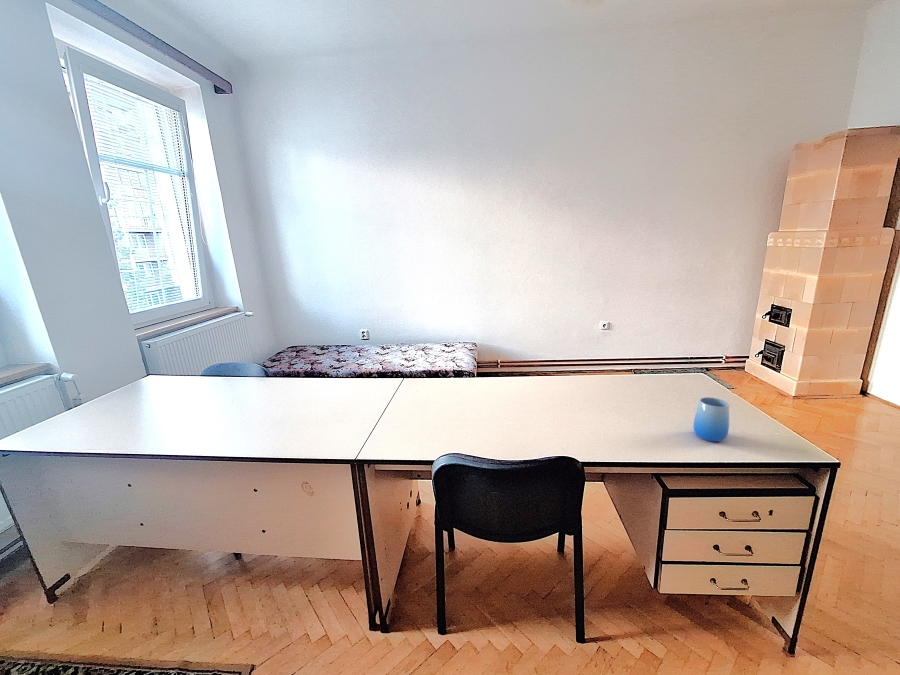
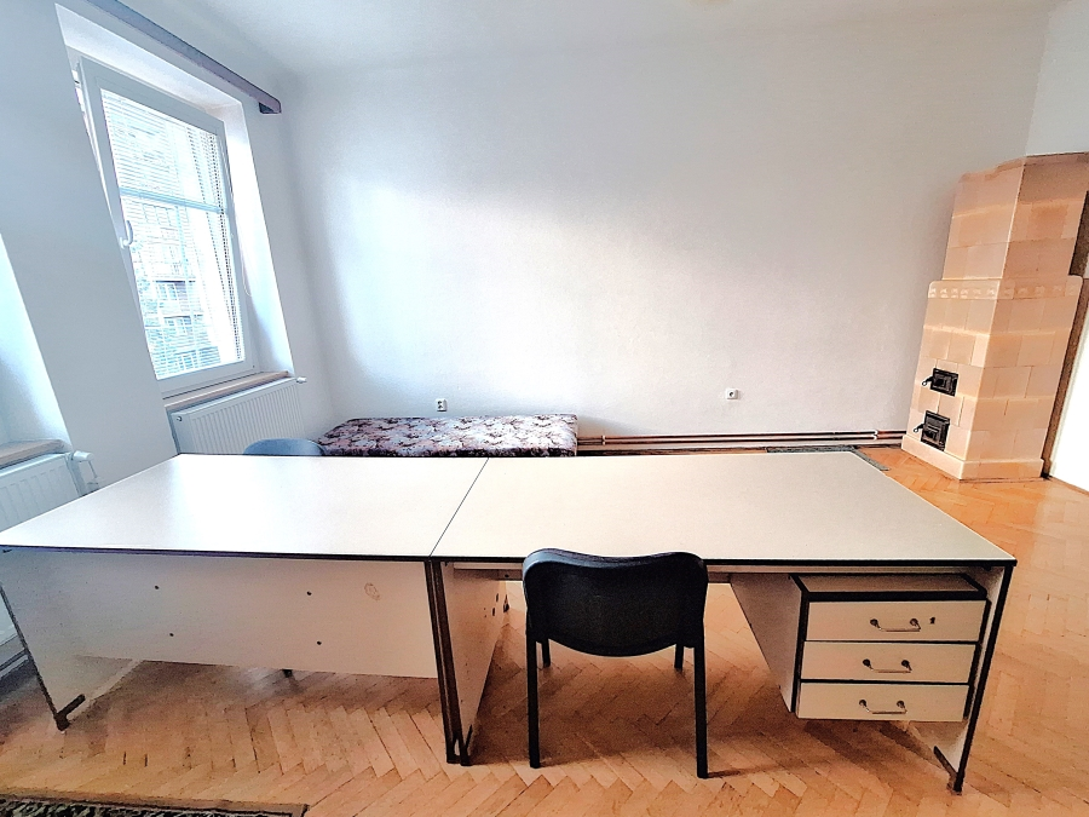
- cup (711, 419)
